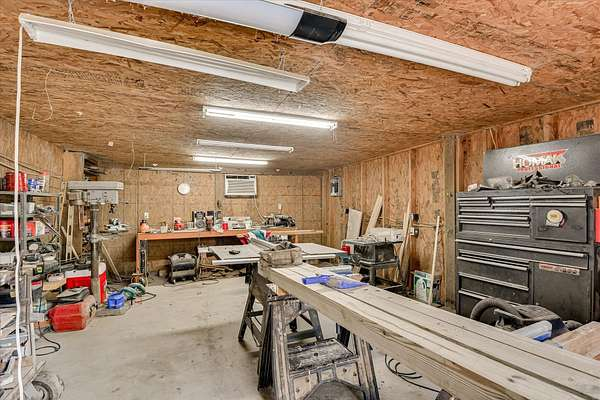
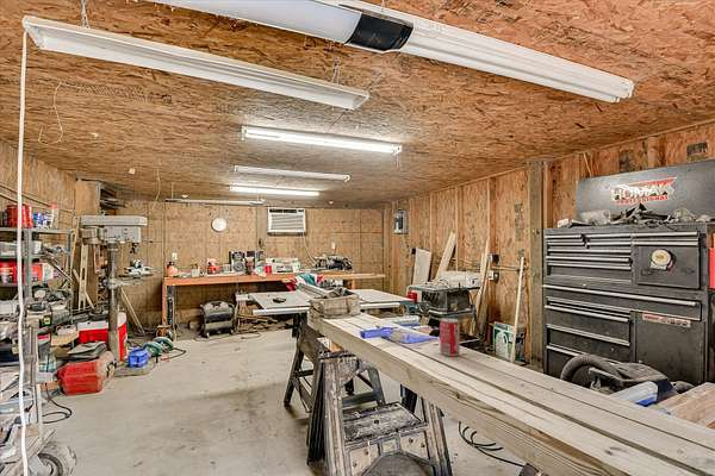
+ beverage can (449, 336)
